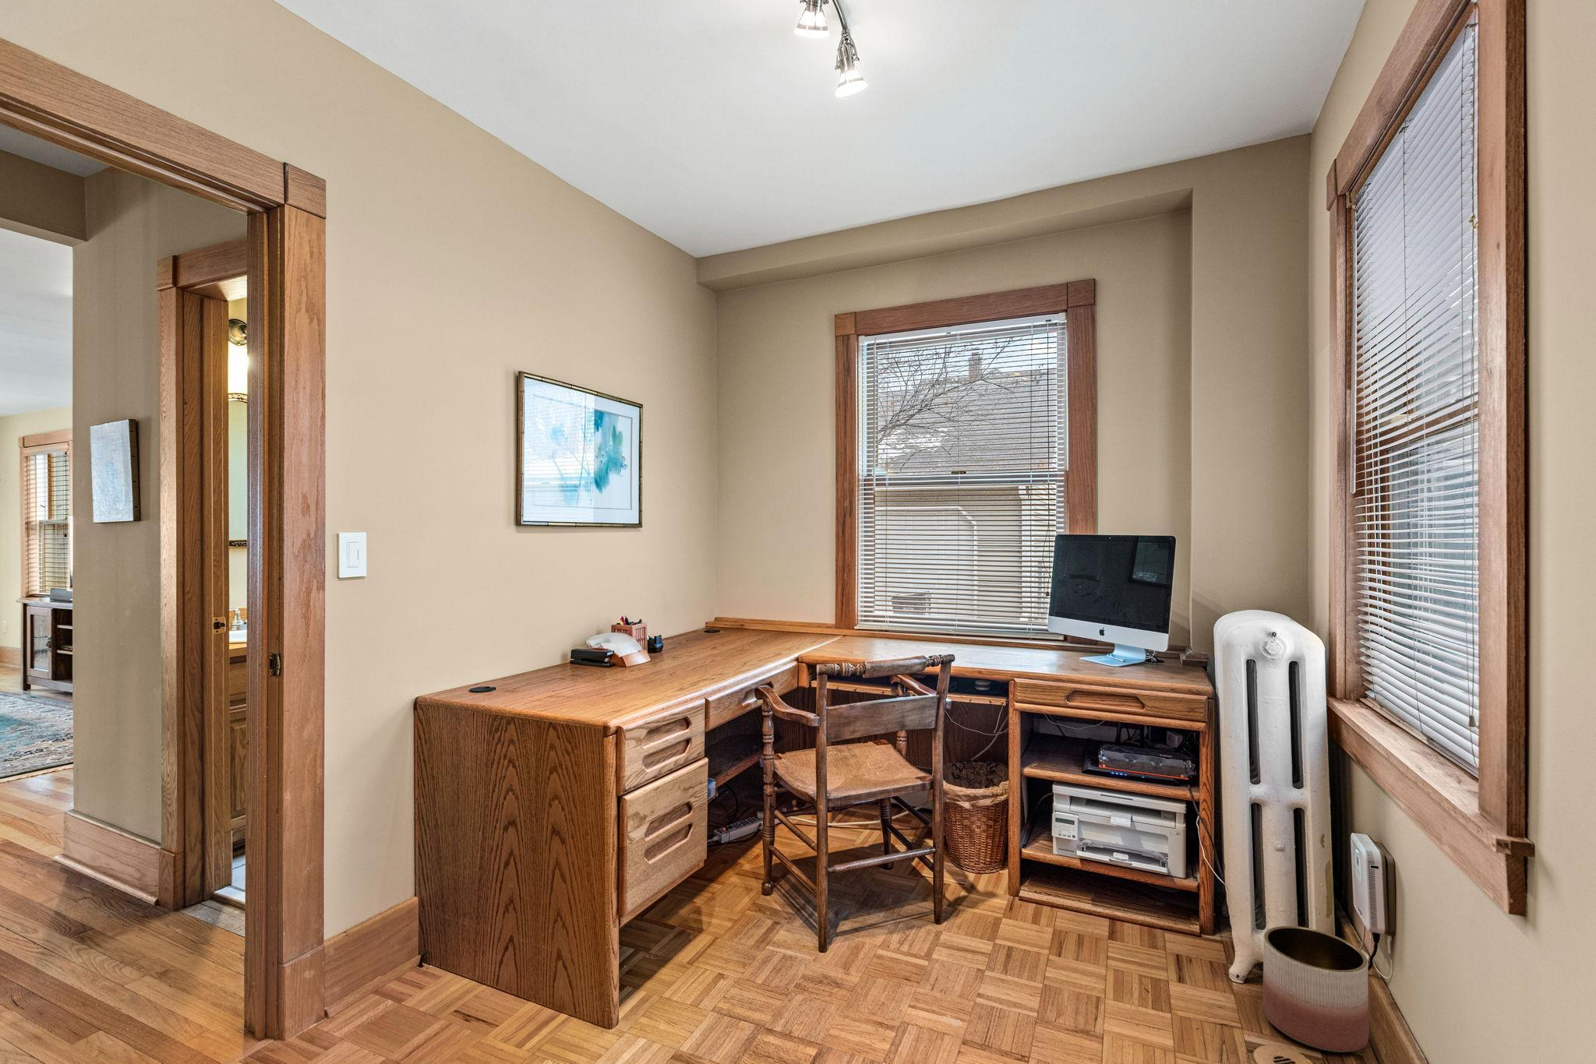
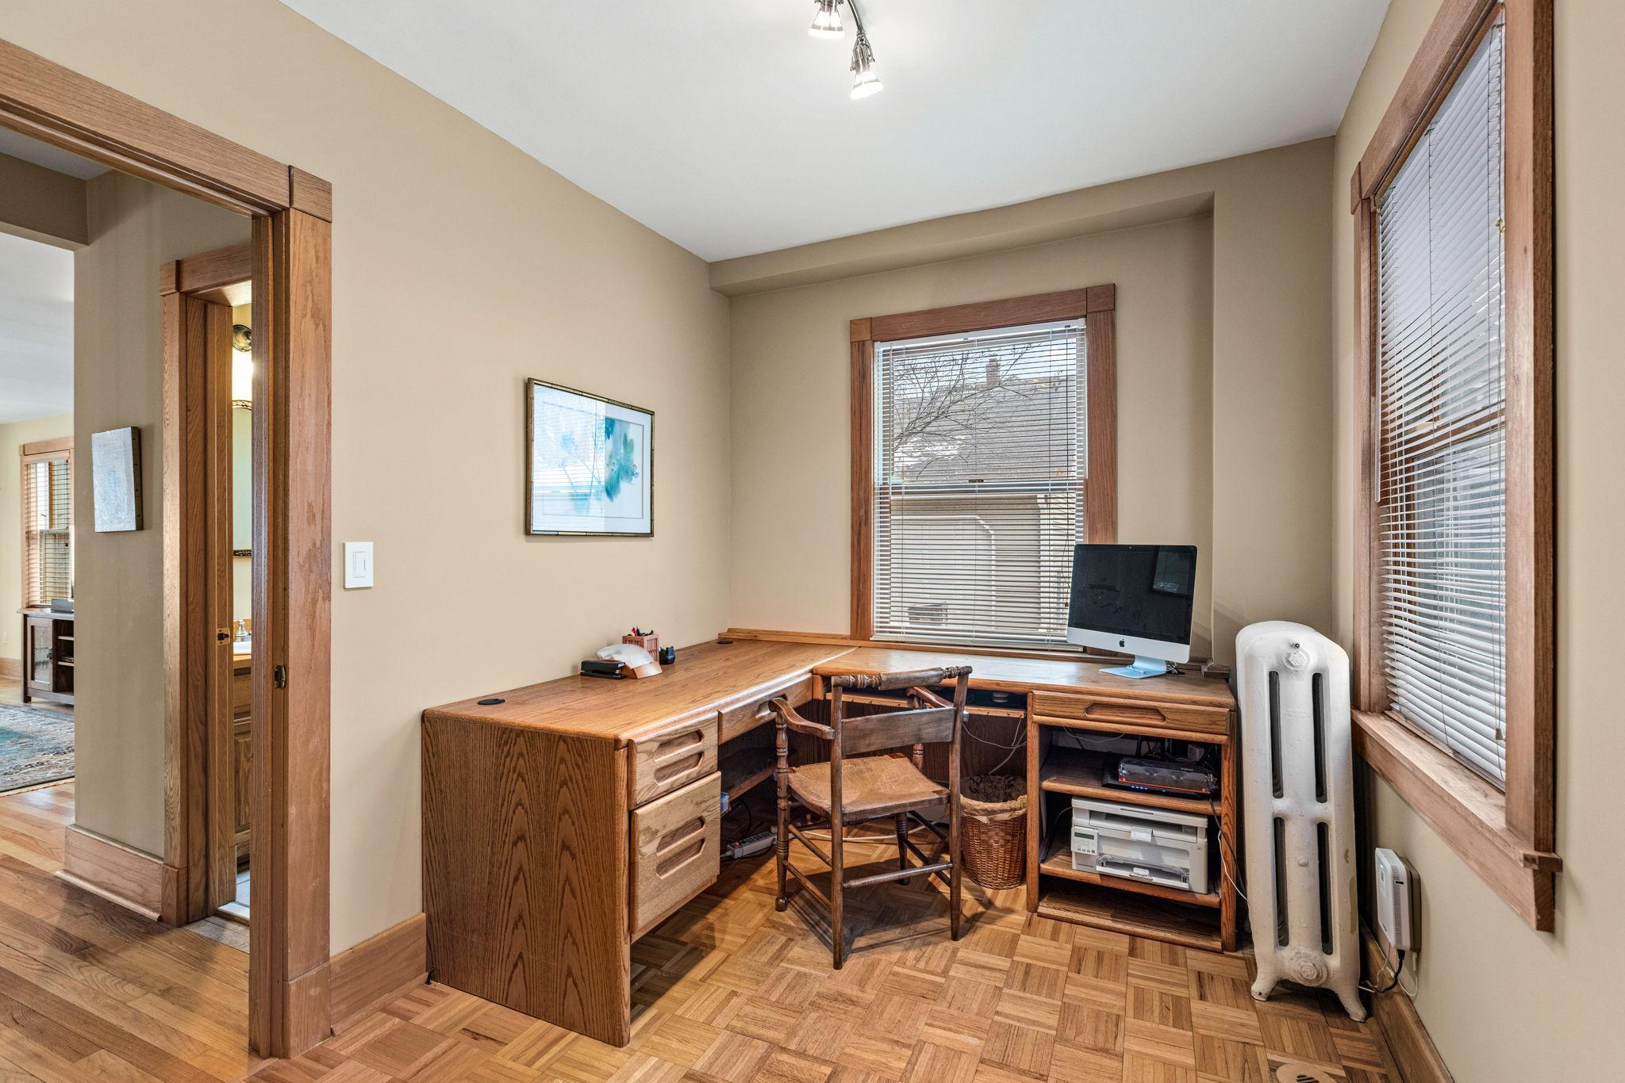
- planter (1313, 987)
